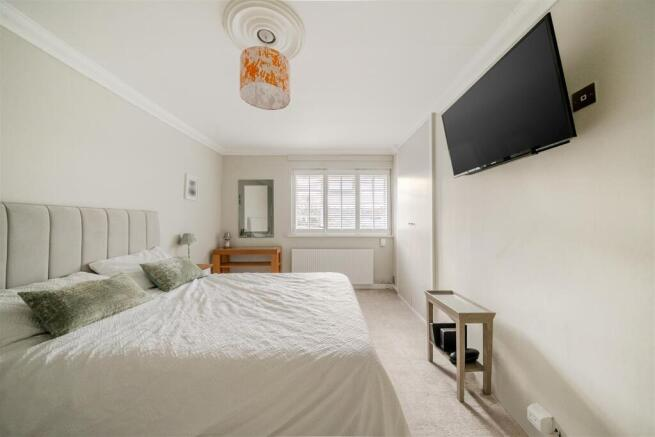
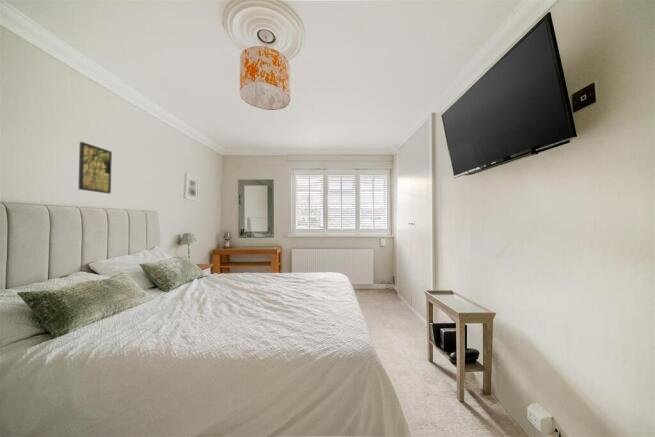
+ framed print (96, 169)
